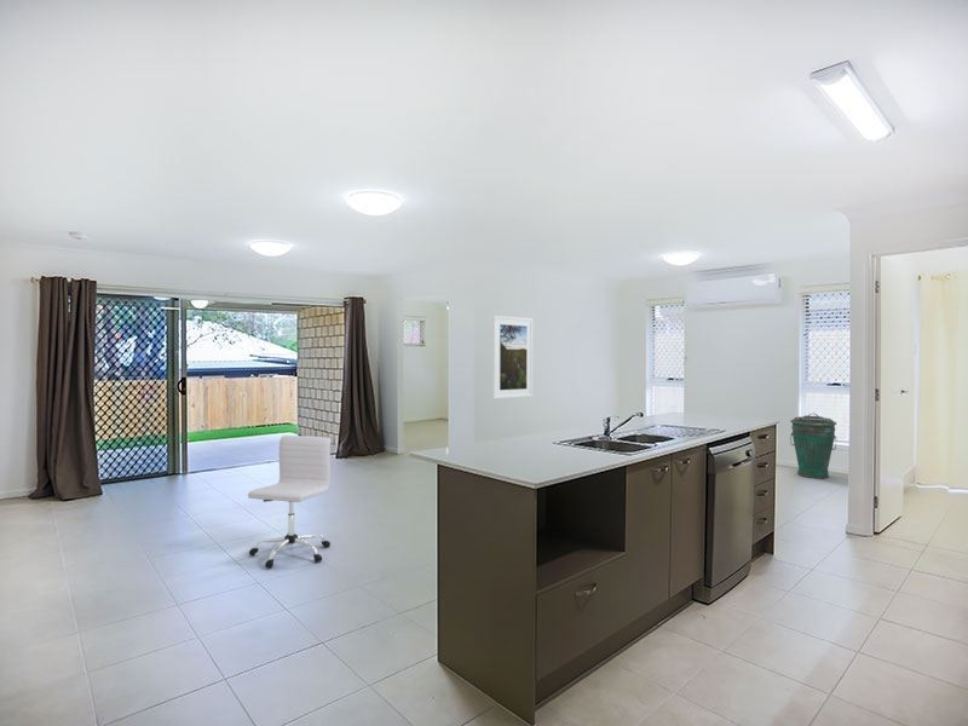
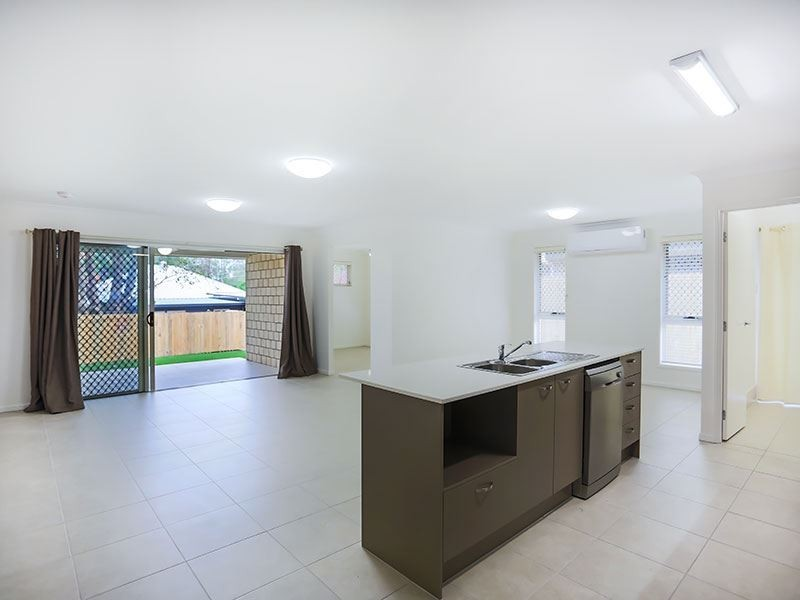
- trash can (812, 444)
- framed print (513, 357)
- chair (289, 497)
